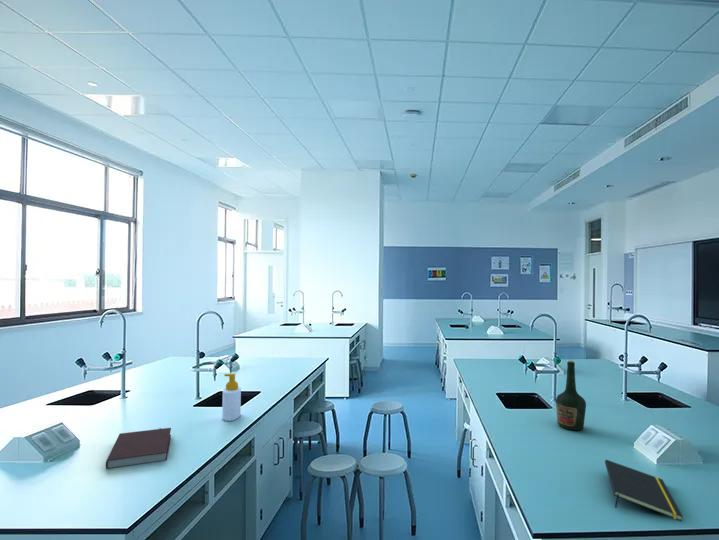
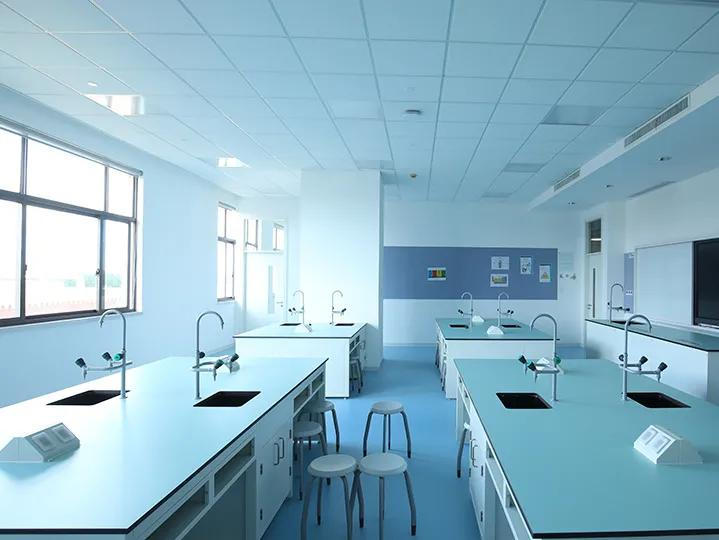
- soap bottle (231, 395)
- notepad (639, 486)
- notebook (141, 446)
- bottle (570, 393)
